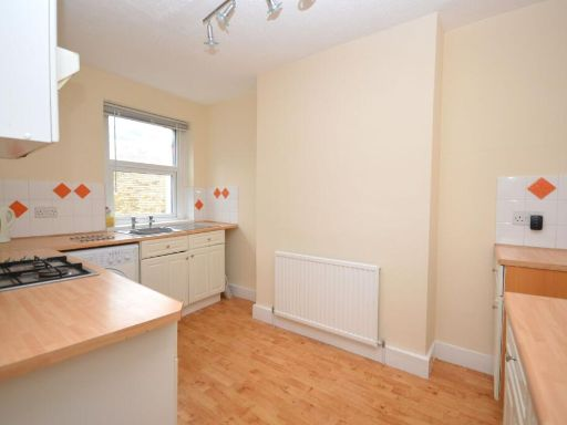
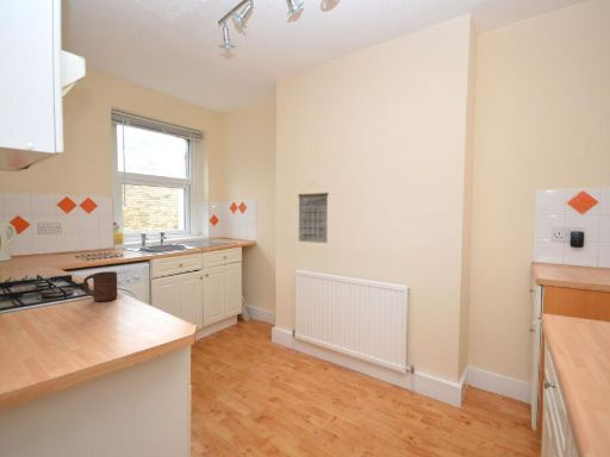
+ calendar (312, 212)
+ cup (101, 286)
